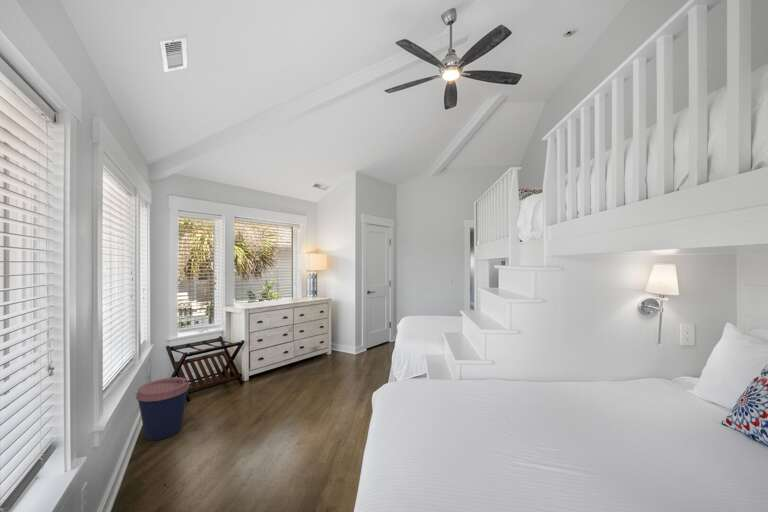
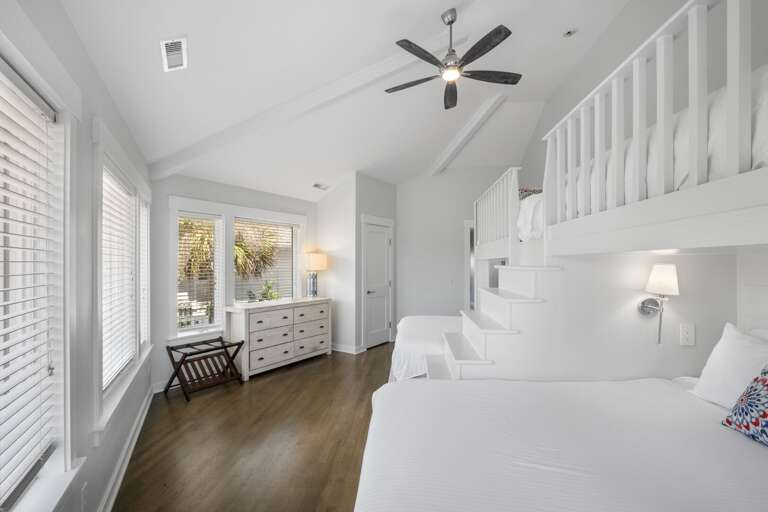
- coffee cup (163, 408)
